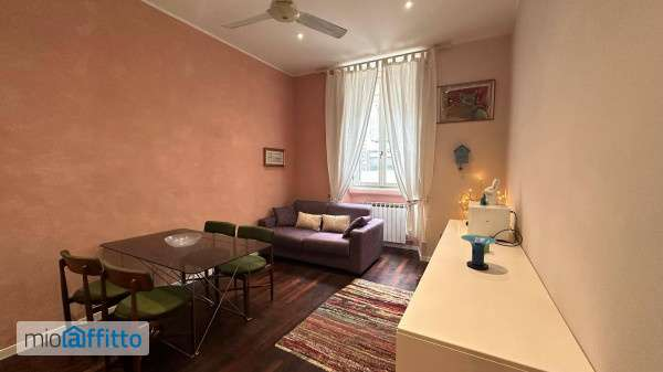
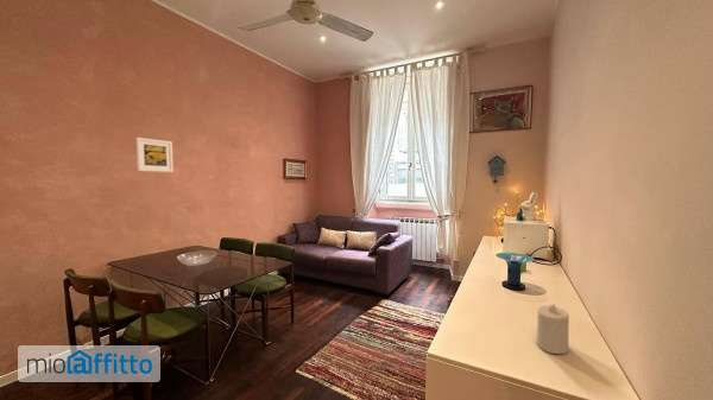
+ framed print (154, 155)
+ candle (553, 325)
